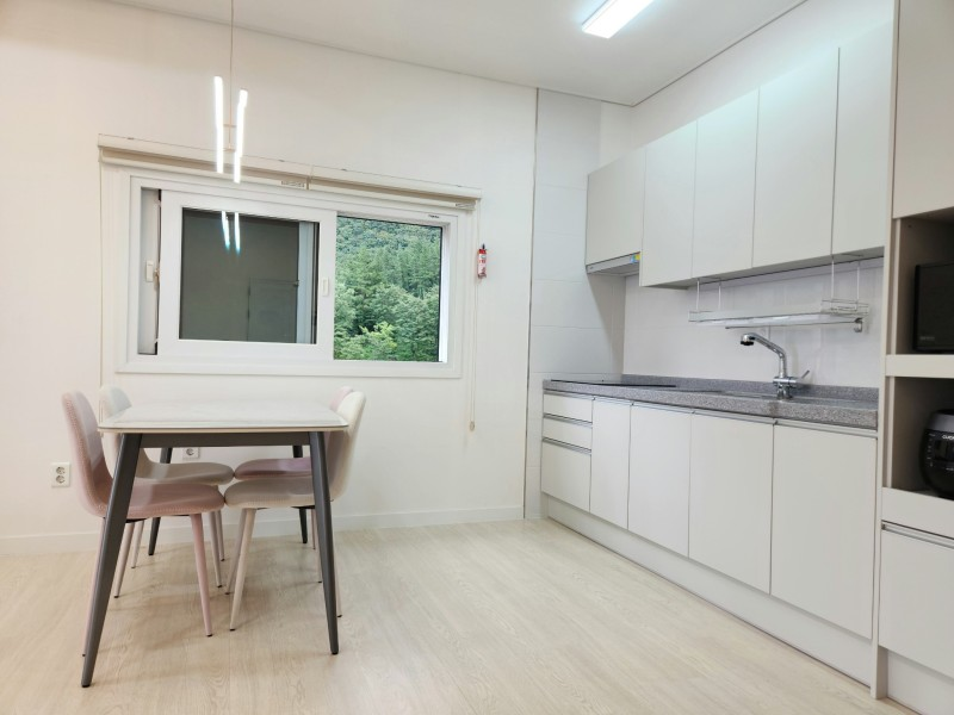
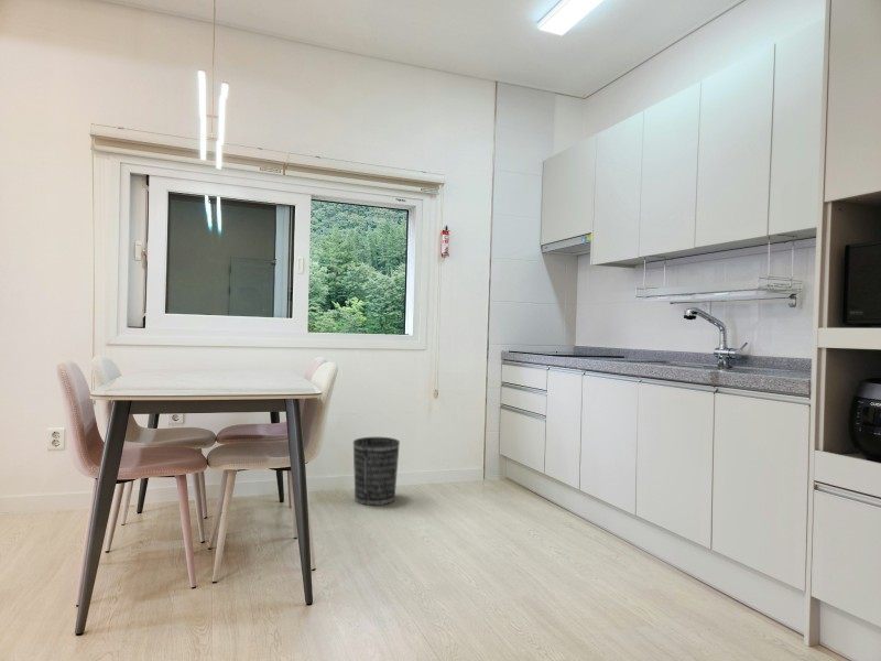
+ wastebasket (376, 469)
